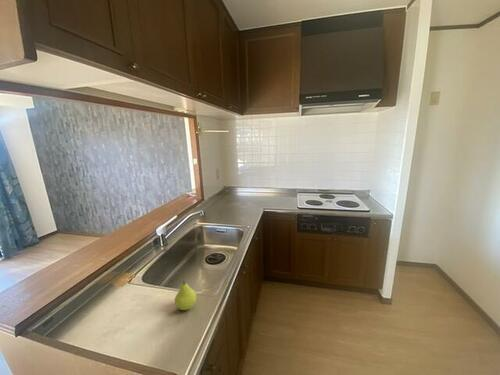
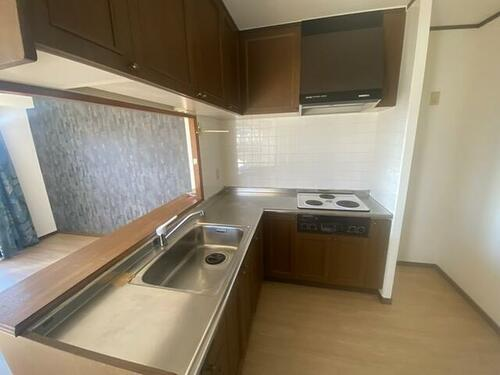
- fruit (185, 293)
